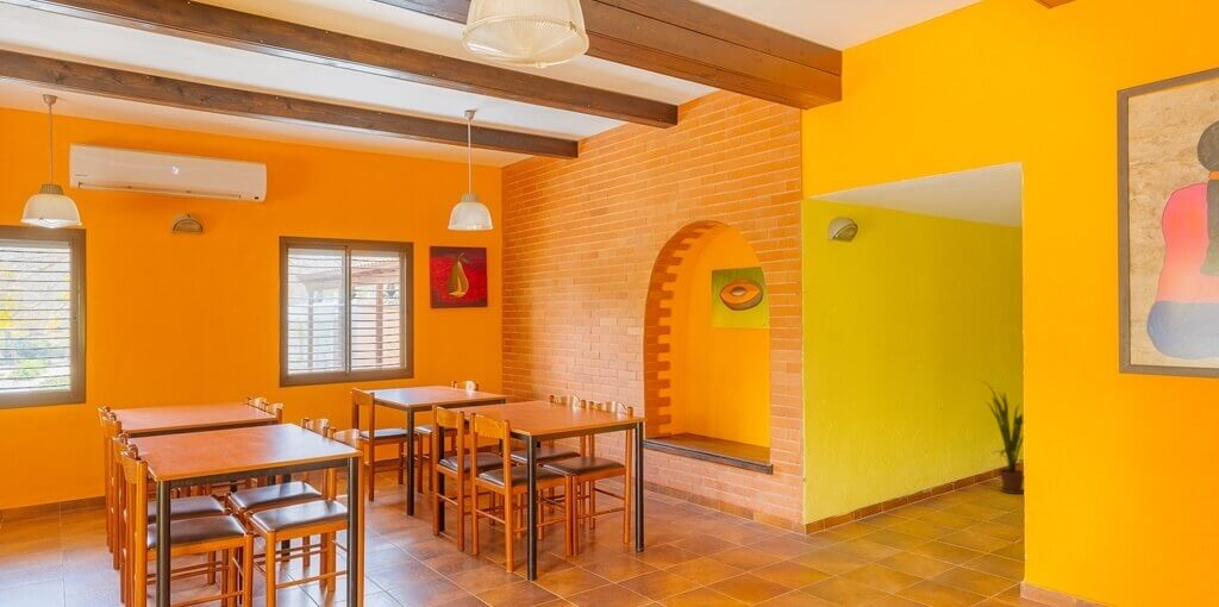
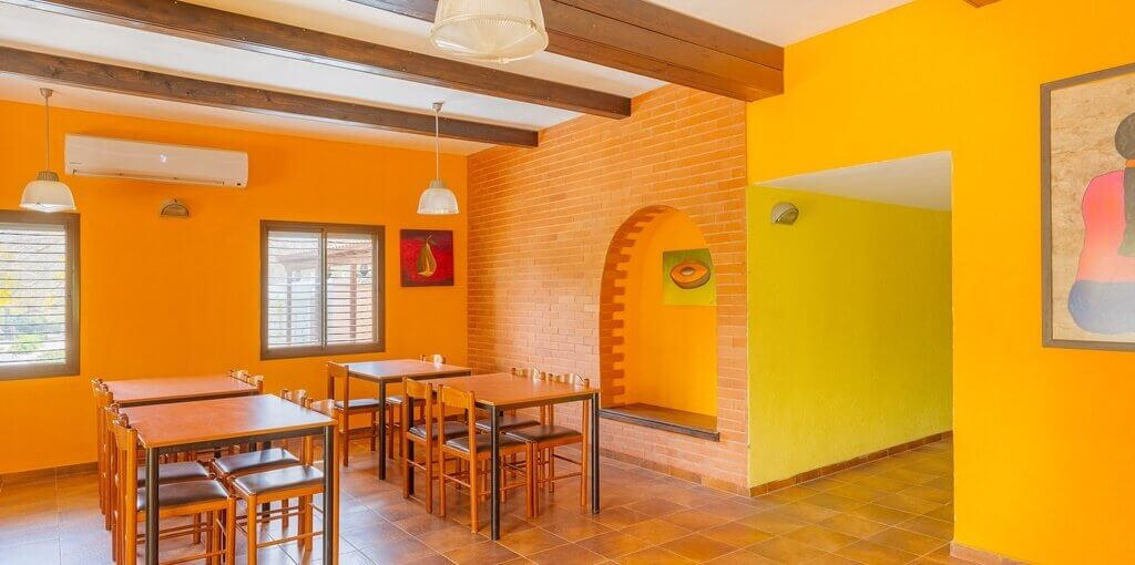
- house plant (1005, 436)
